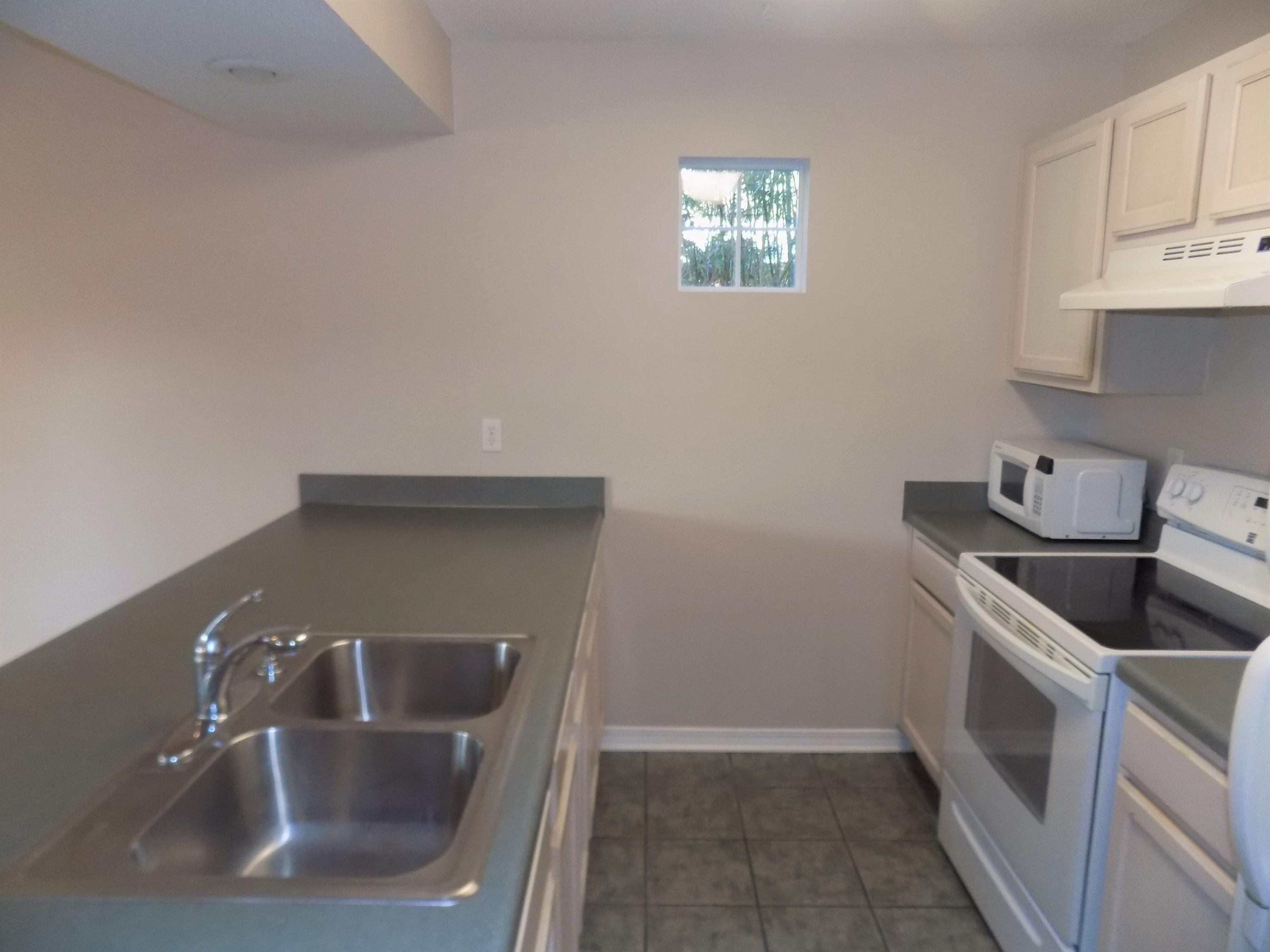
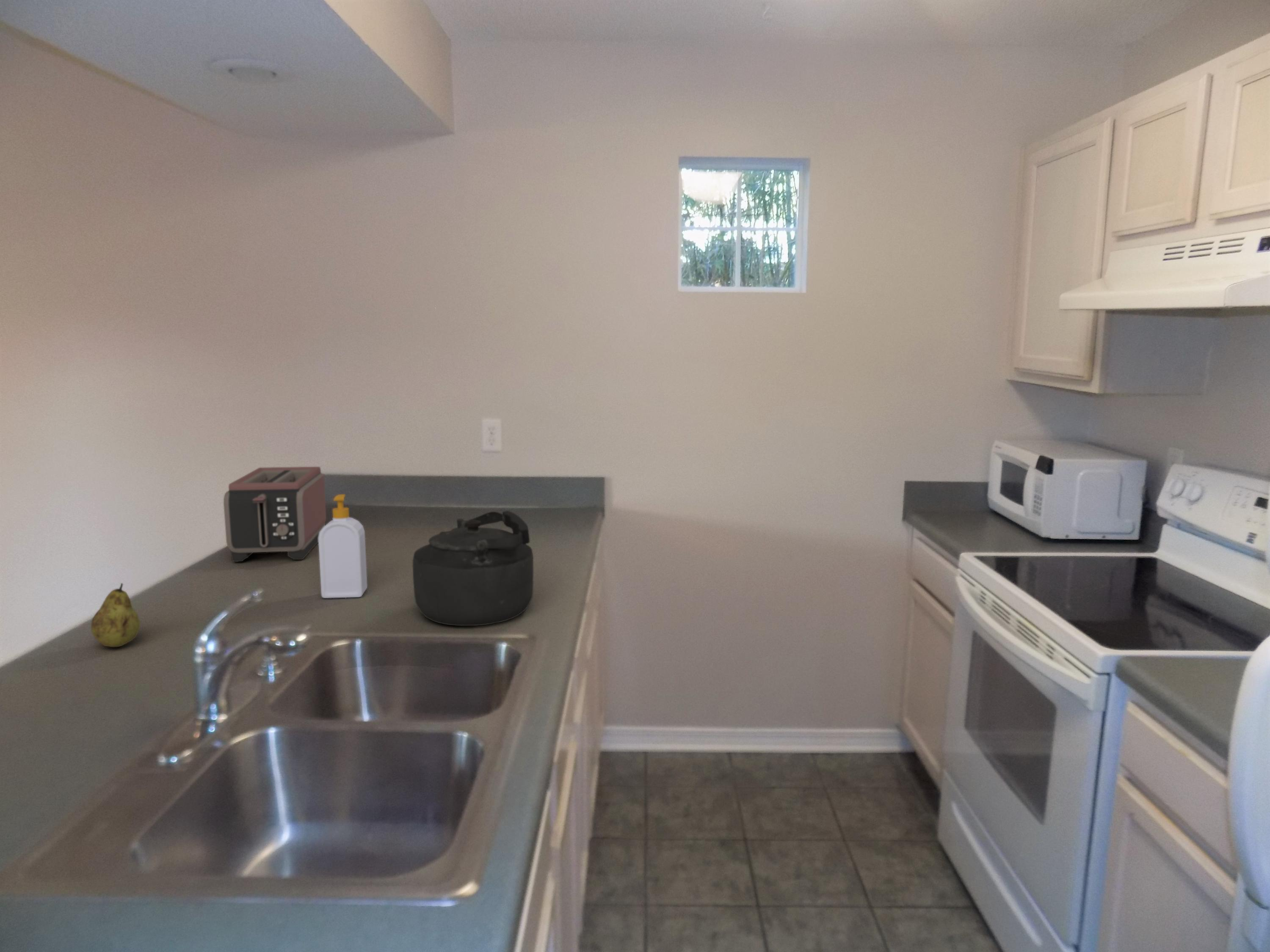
+ kettle (475, 564)
+ soap bottle (342, 545)
+ fruit (113, 615)
+ toaster (277, 513)
